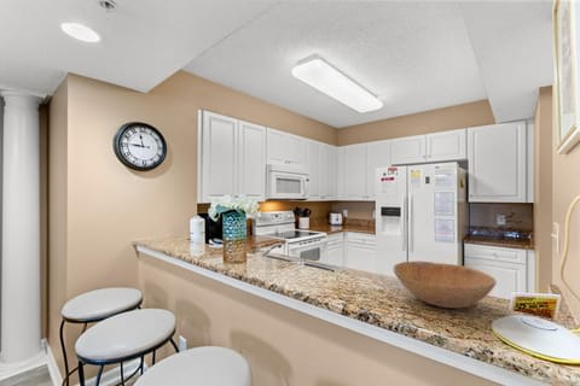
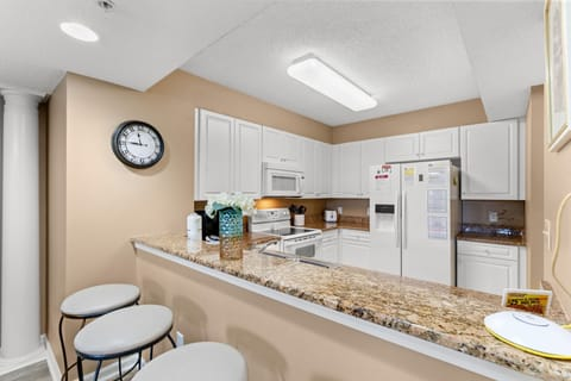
- bowl (440, 286)
